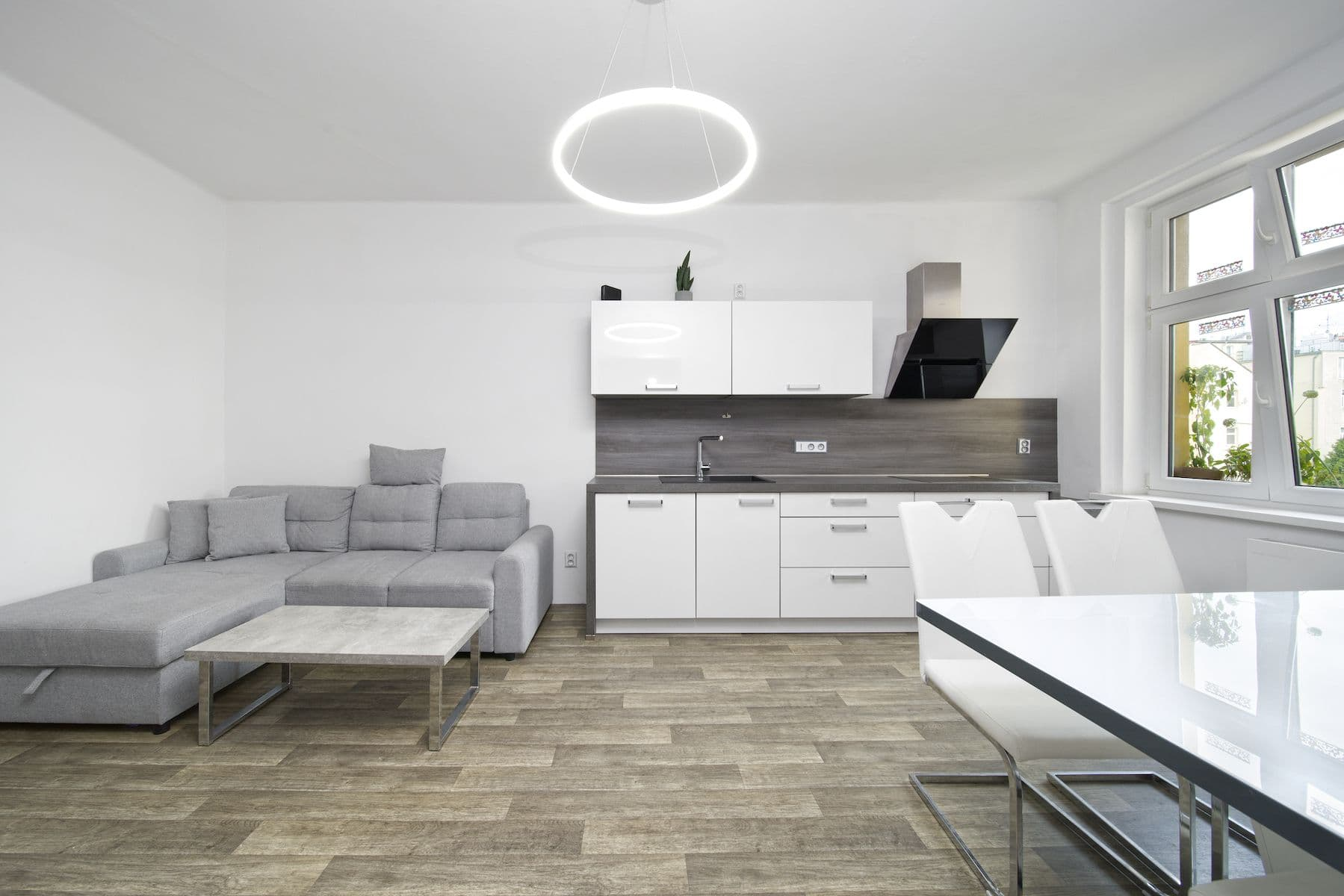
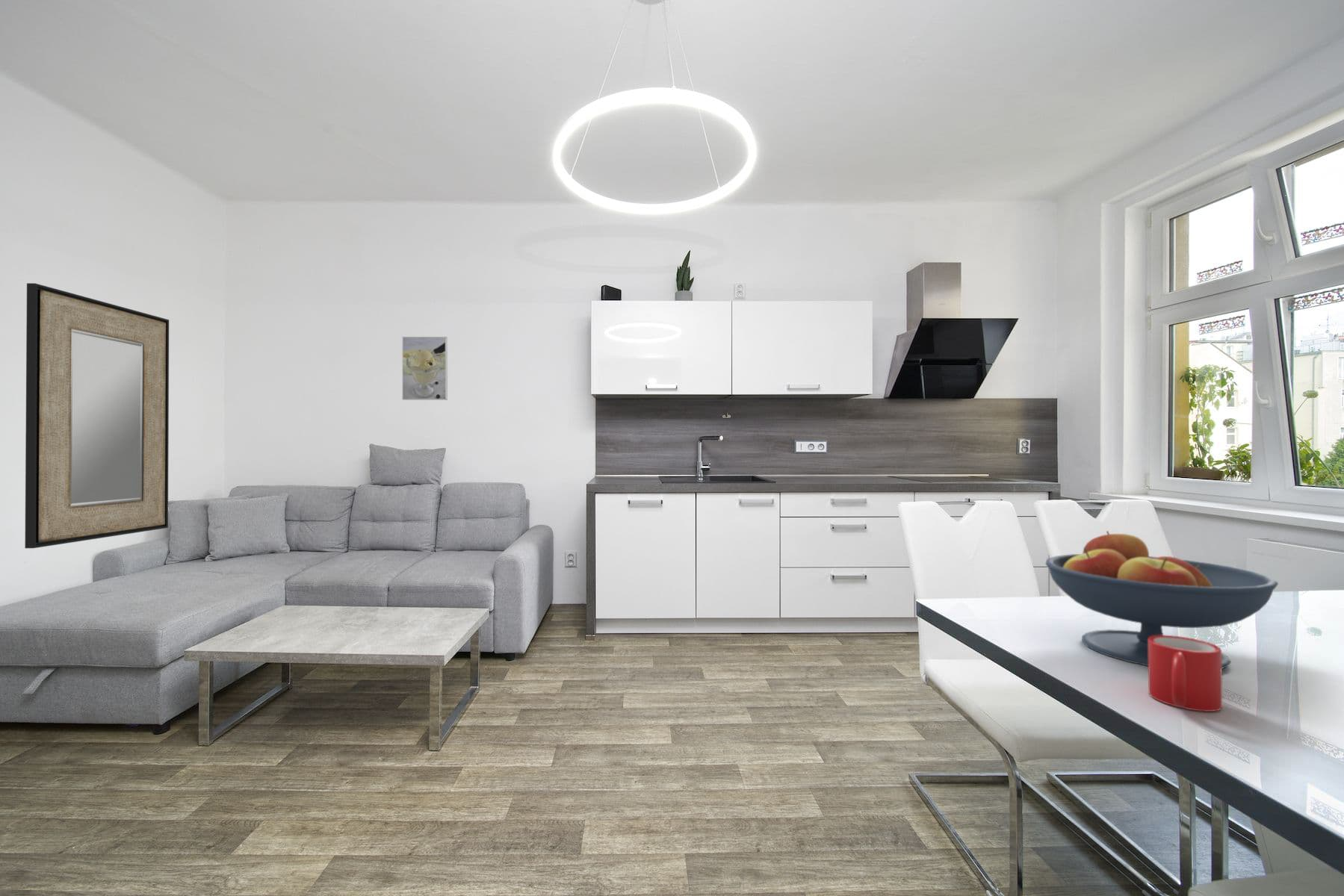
+ mug (1183, 675)
+ home mirror (105, 420)
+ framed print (424, 368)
+ fruit bowl (1151, 595)
